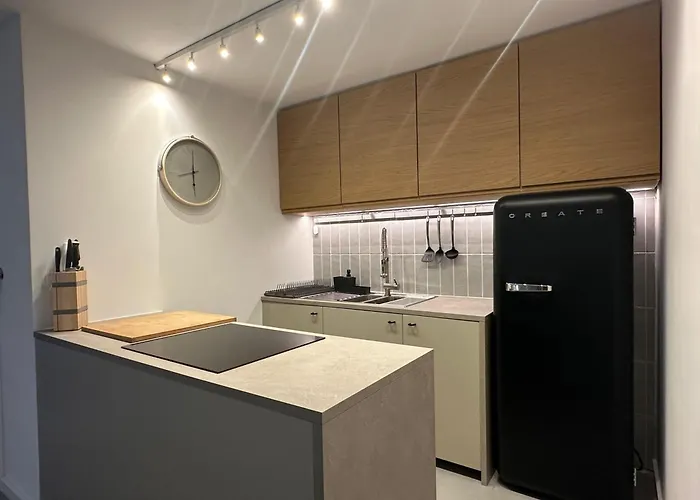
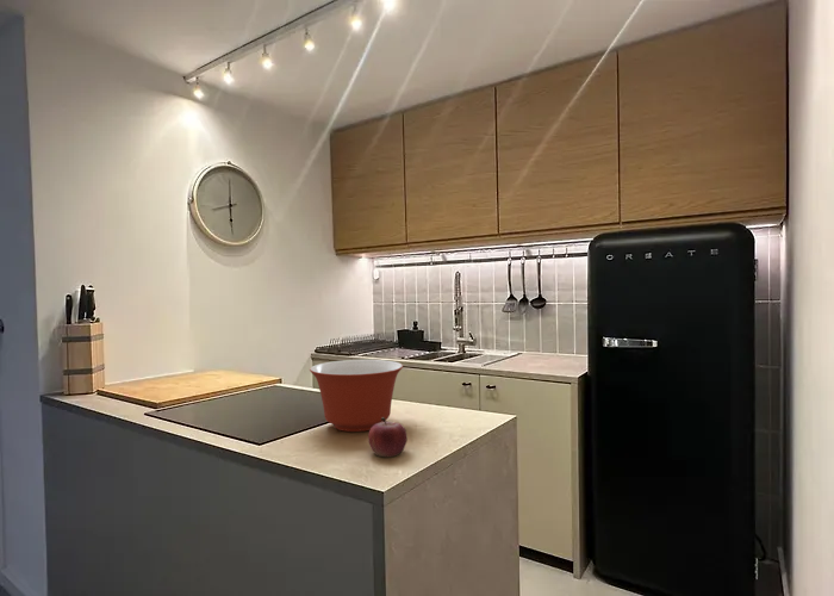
+ mixing bowl (356, 395)
+ fruit (387, 434)
